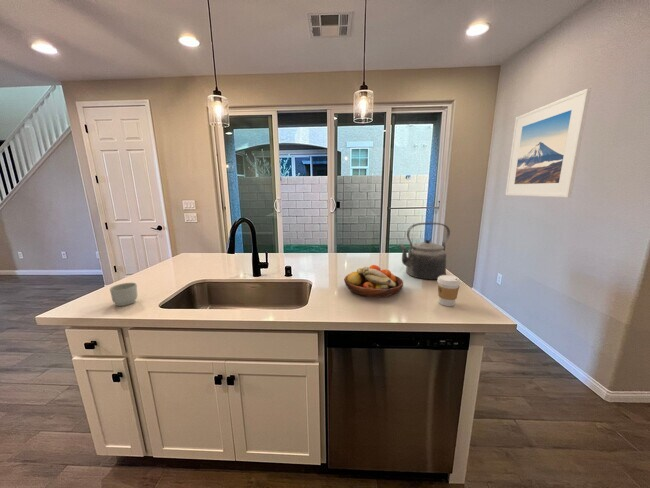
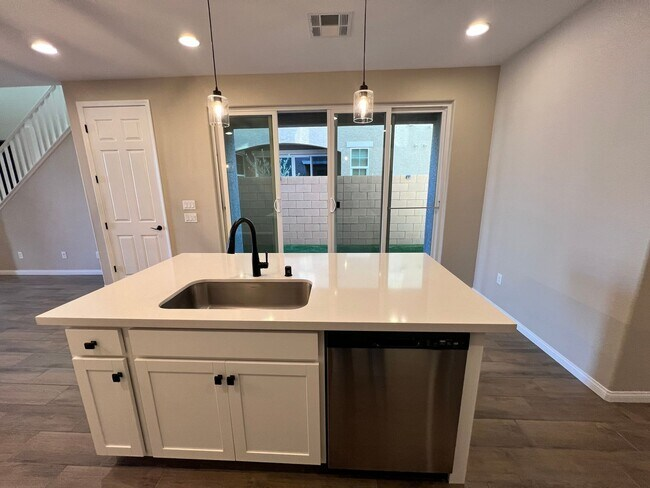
- fruit bowl (373, 277)
- mug (127, 293)
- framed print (539, 152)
- kettle (423, 249)
- coffee cup (447, 290)
